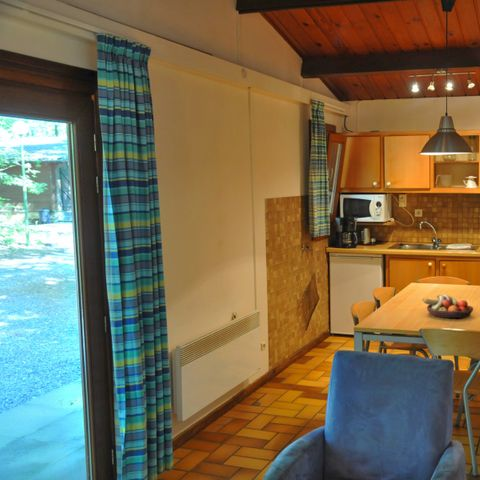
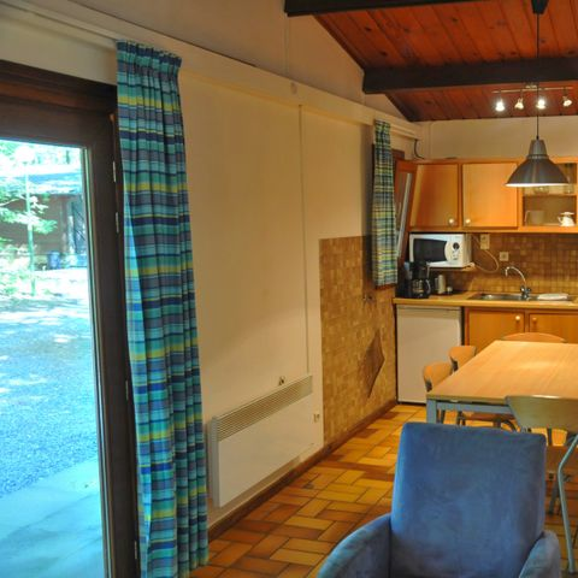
- fruit bowl (449, 305)
